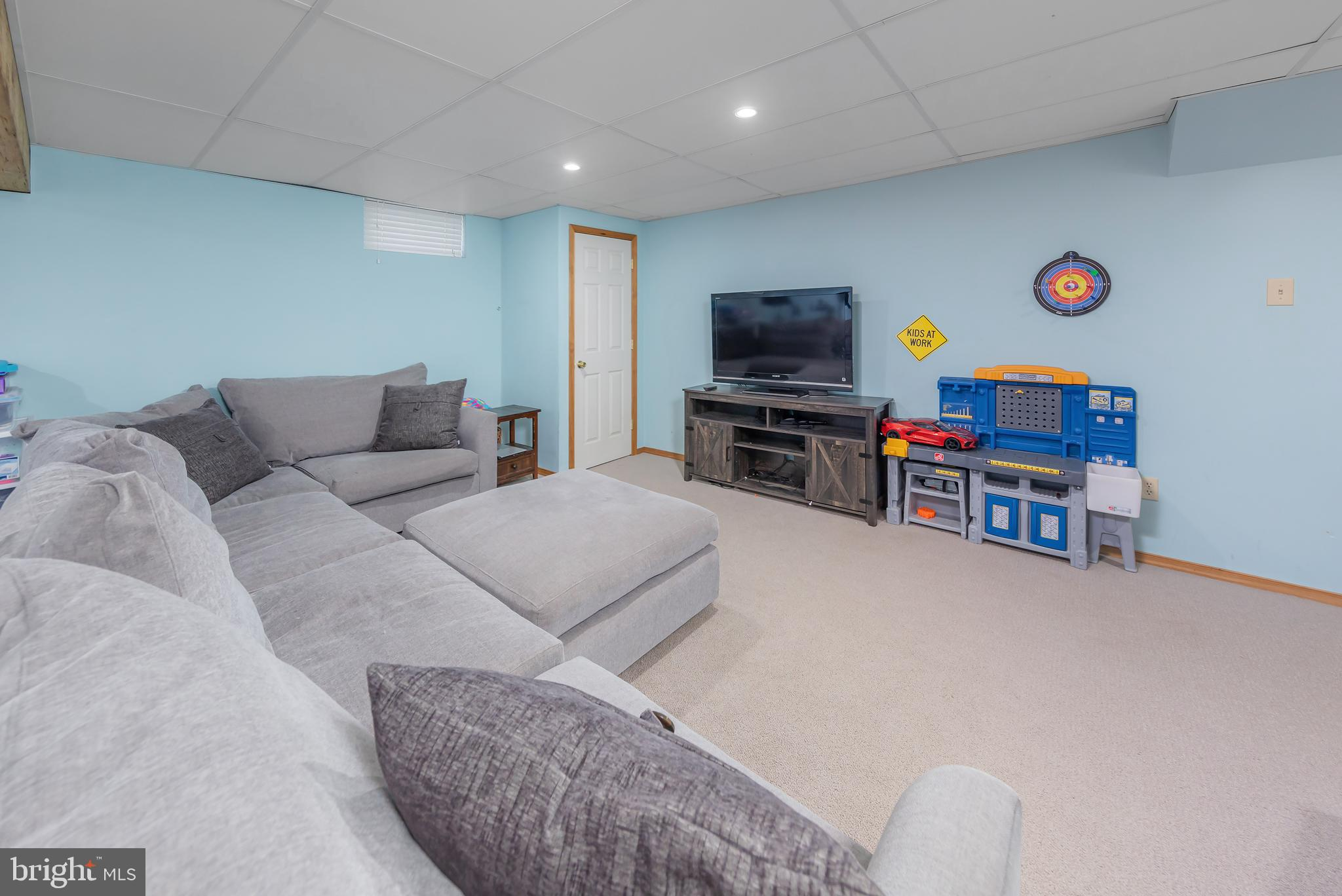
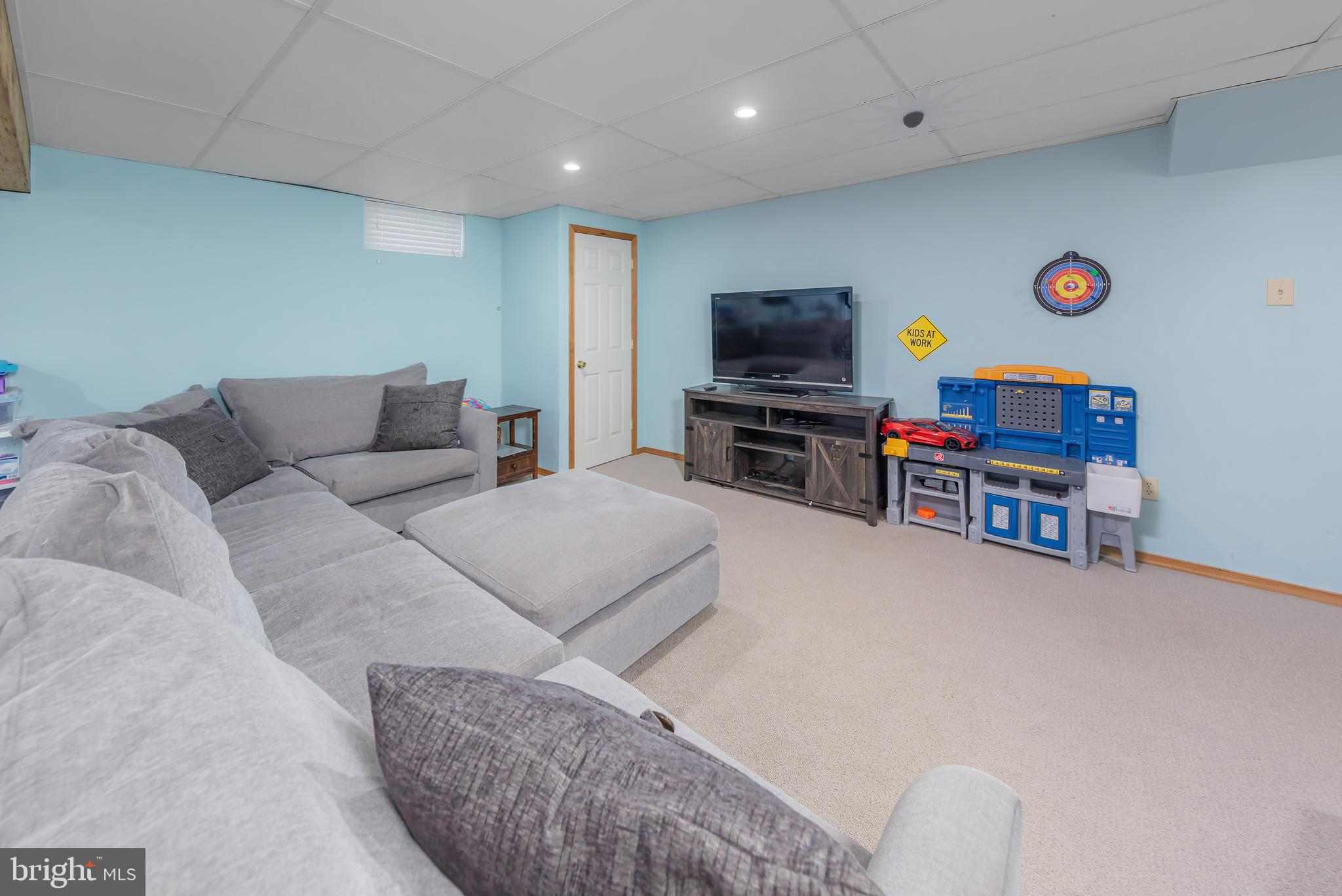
+ ceiling light (913, 117)
